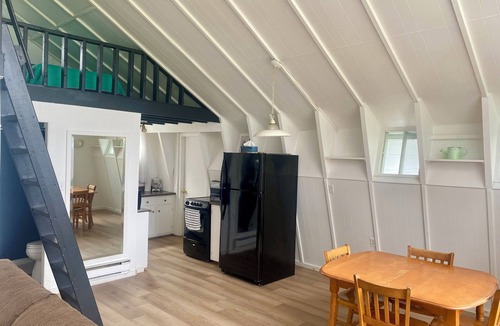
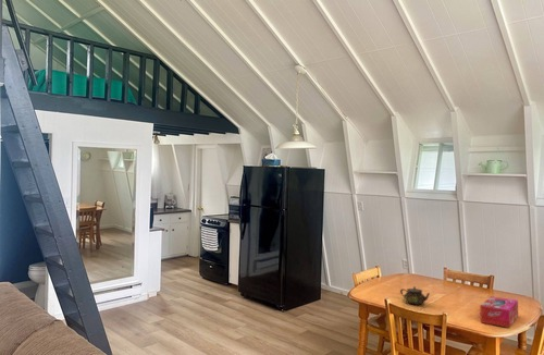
+ tissue box (499, 310)
+ teapot (415, 294)
